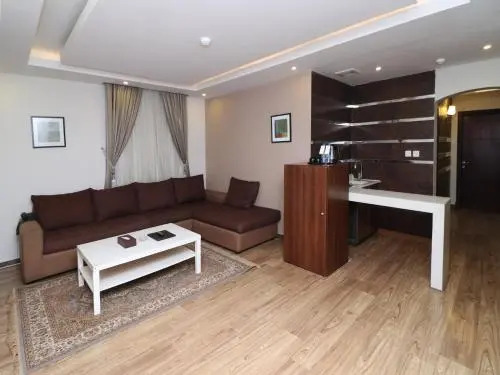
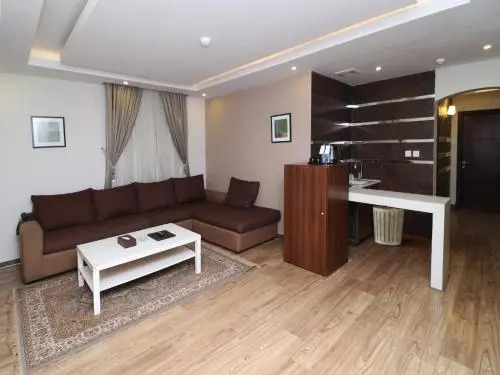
+ trash can (388, 216)
